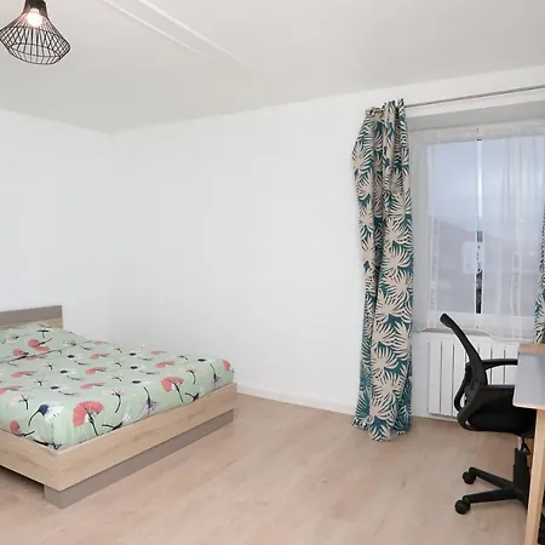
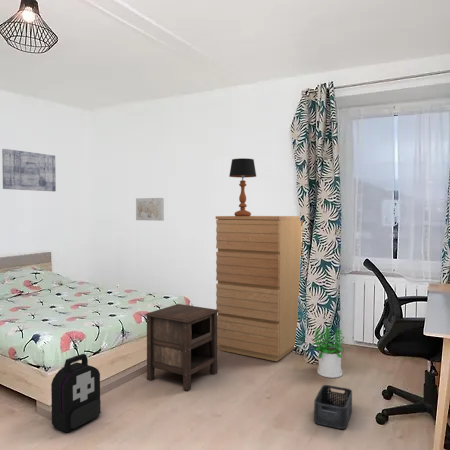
+ dresser (259, 282)
+ potted plant (327, 350)
+ table lamp (242, 187)
+ wall art (30, 171)
+ wall art (149, 209)
+ nightstand (182, 343)
+ backpack (75, 388)
+ storage bin (333, 405)
